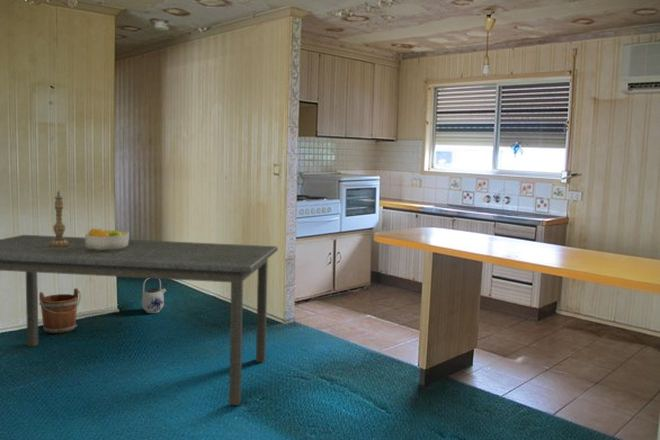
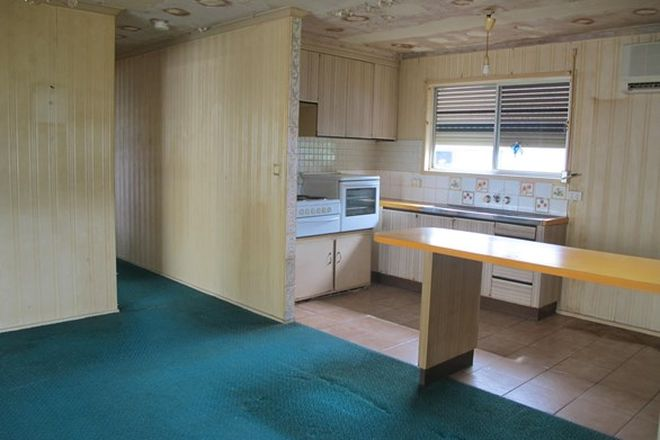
- dining table (122, 276)
- bucket (59, 310)
- teapot (154, 294)
- fruit bowl (107, 237)
- candlestick (59, 217)
